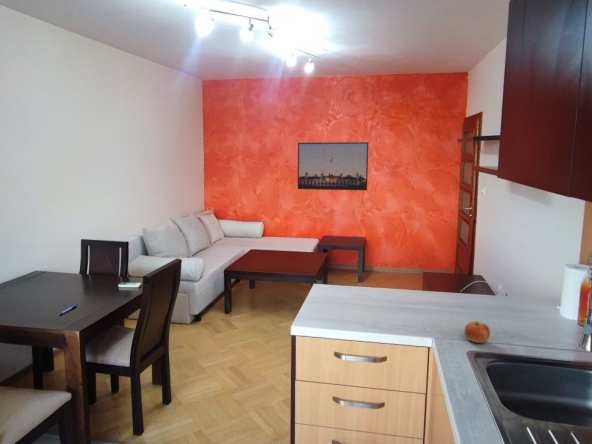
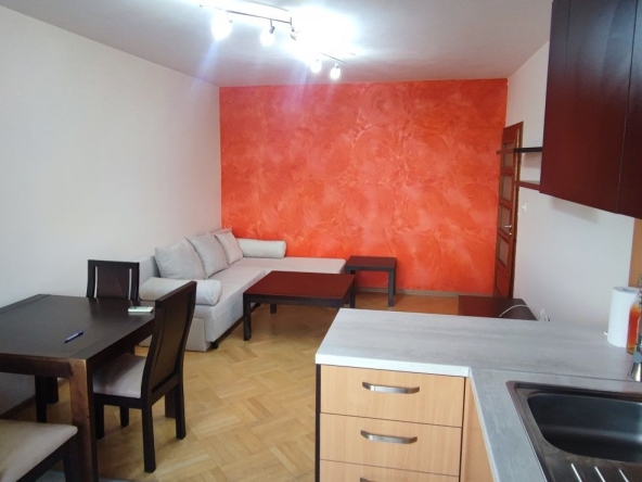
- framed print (332, 166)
- apple (477, 331)
